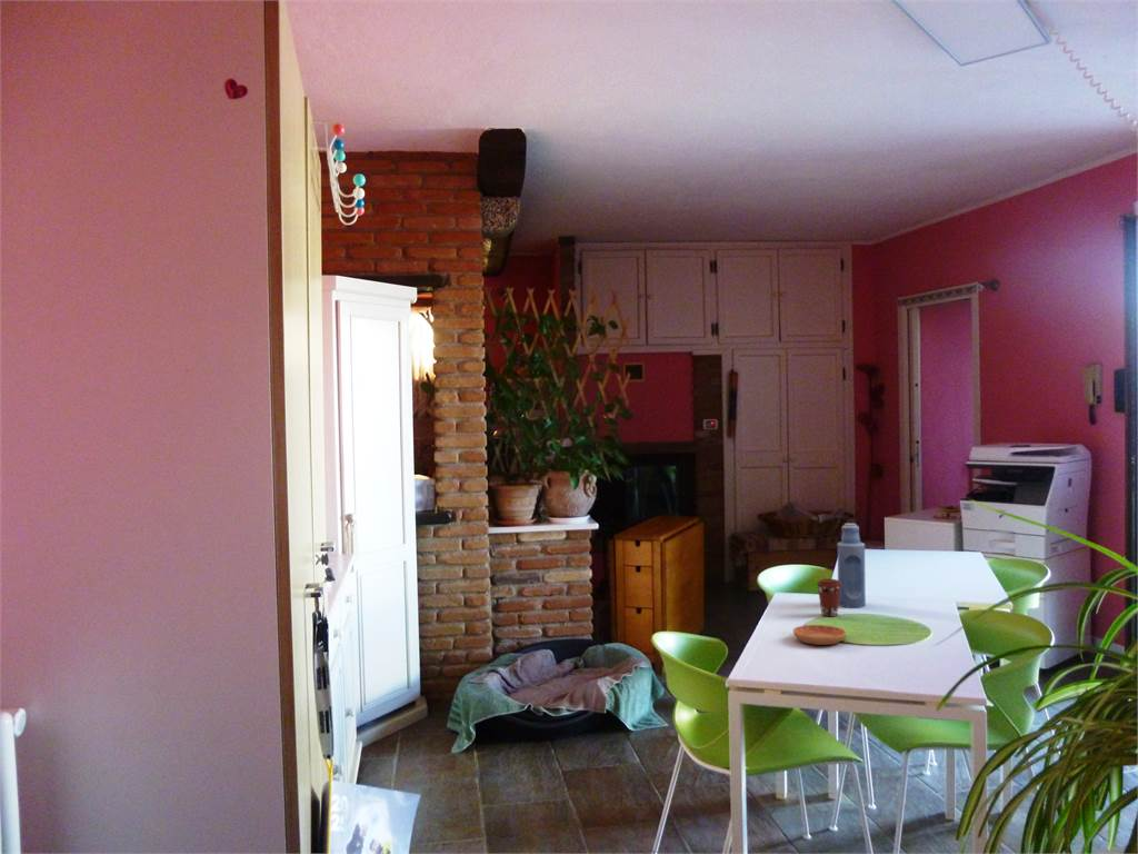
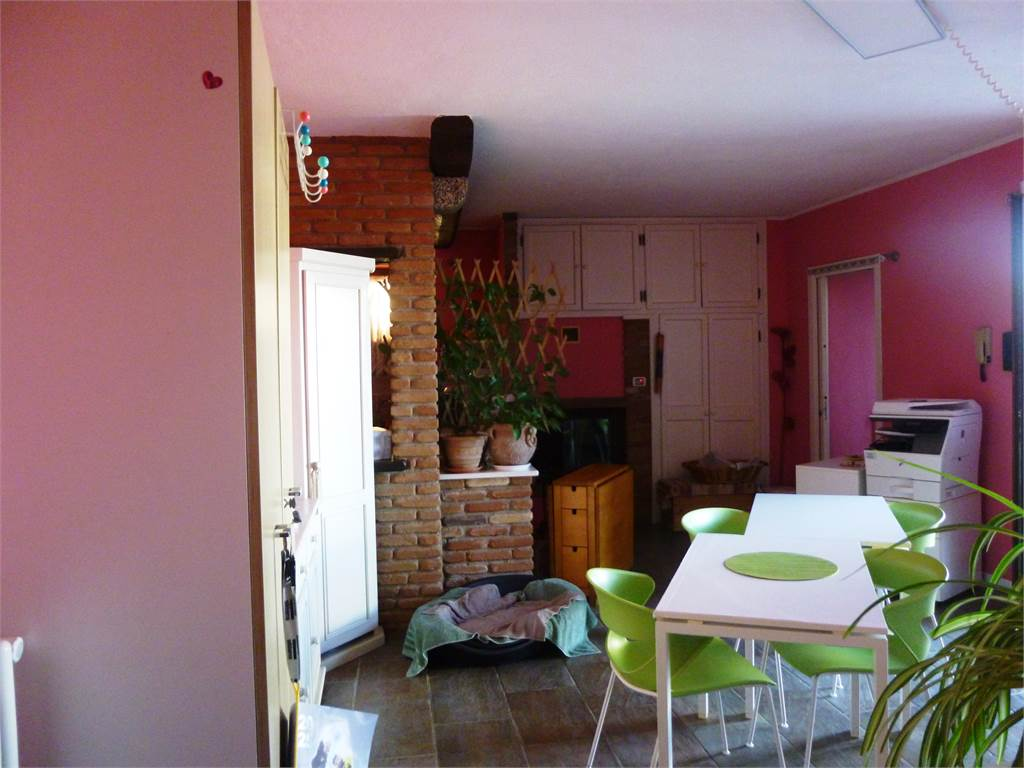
- coffee cup (829, 597)
- bottle (850, 564)
- saucer (819, 635)
